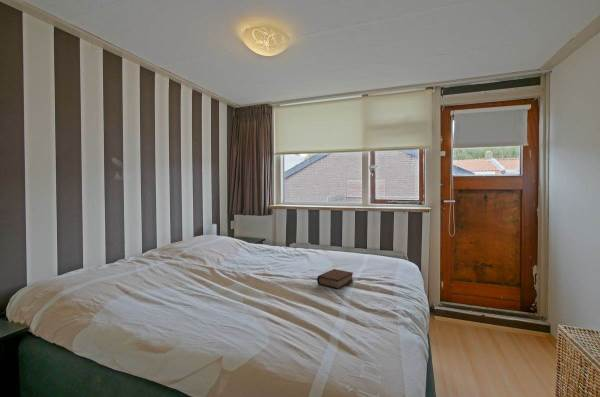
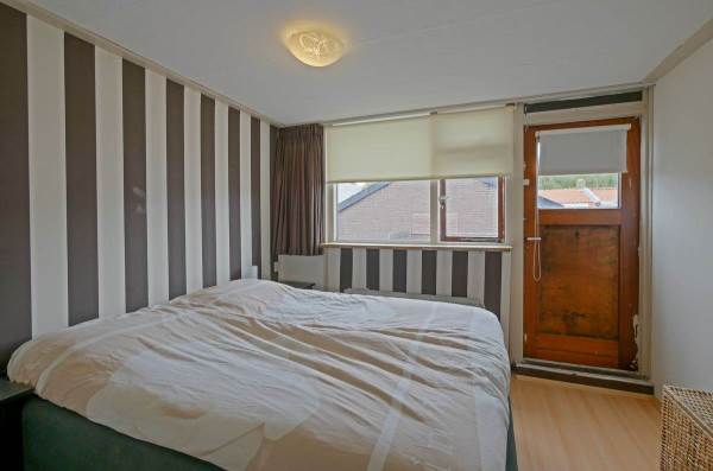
- book (335, 278)
